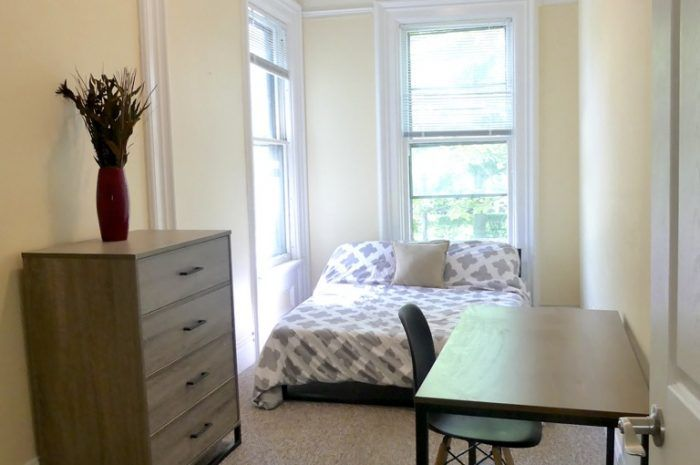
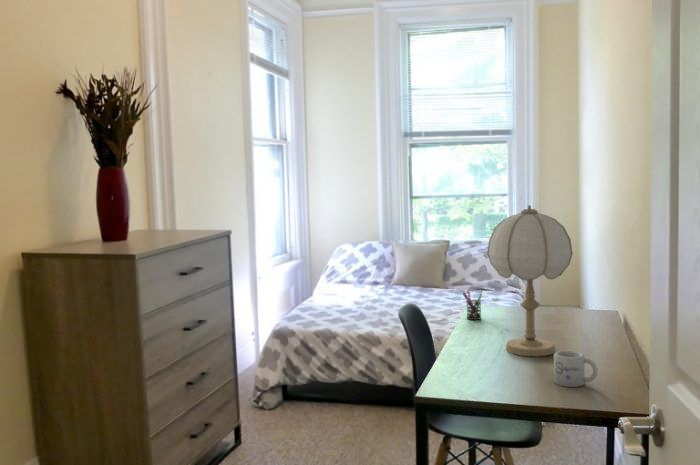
+ pen holder (474, 303)
+ table lamp (529, 278)
+ mug (575, 368)
